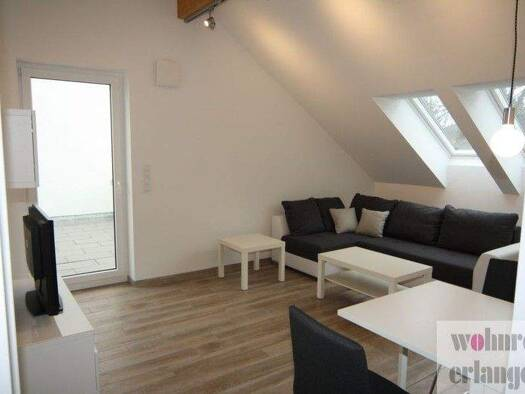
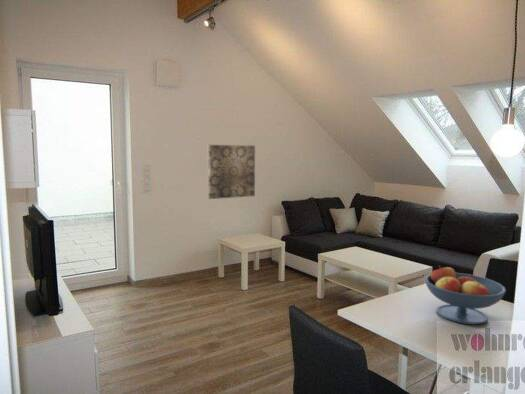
+ fruit bowl (462, 293)
+ wall art (232, 171)
